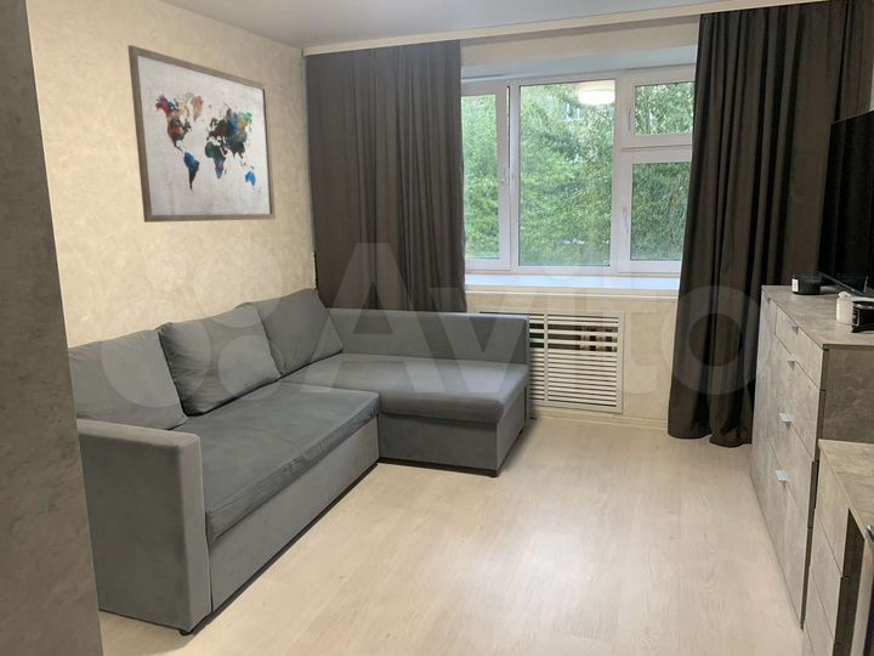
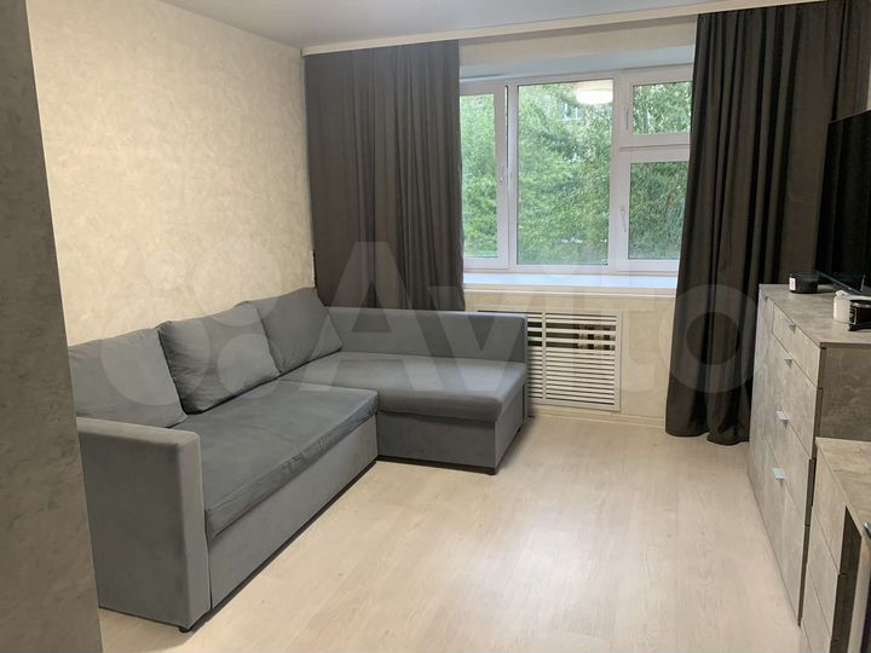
- wall art (212, 145)
